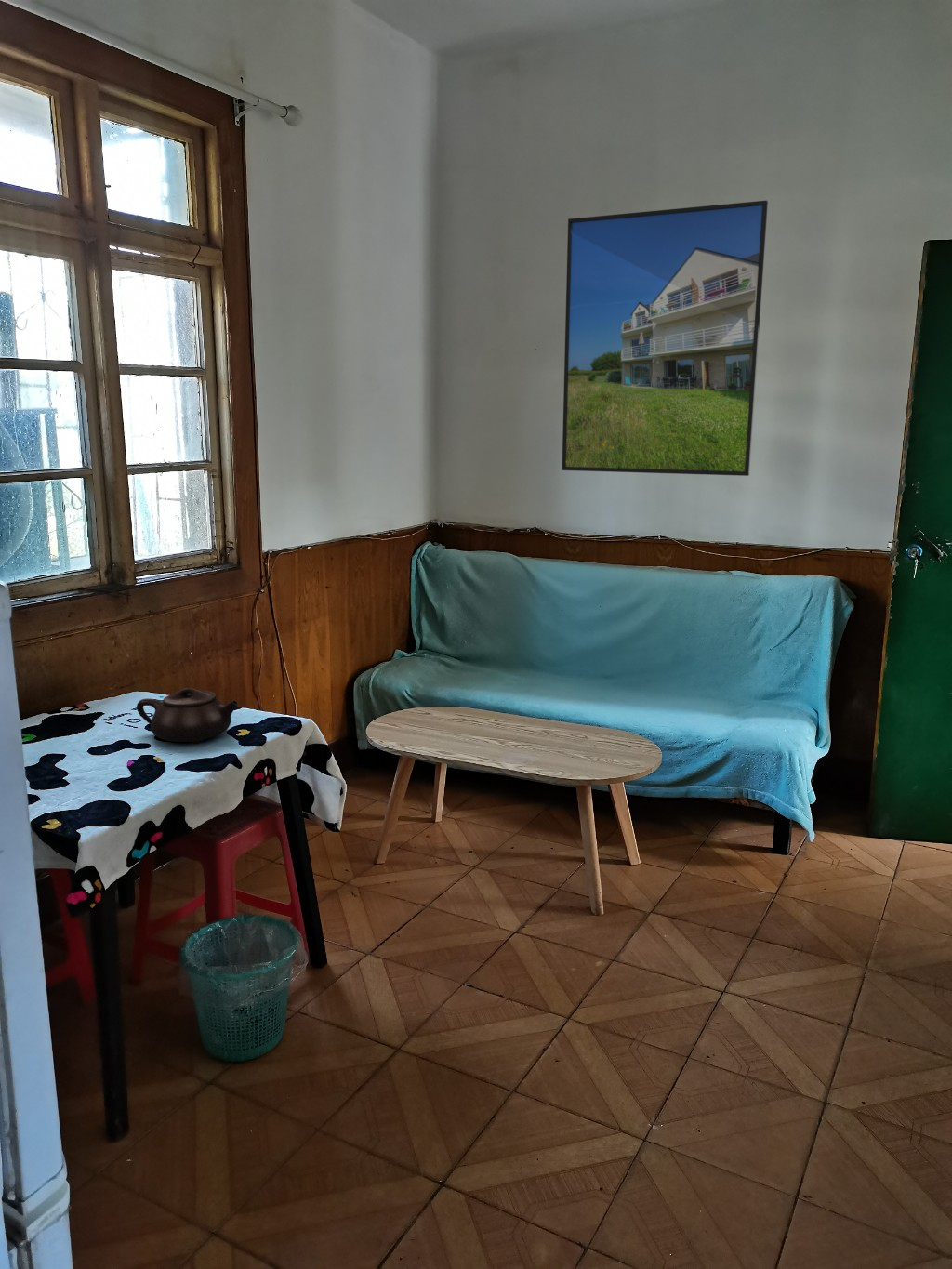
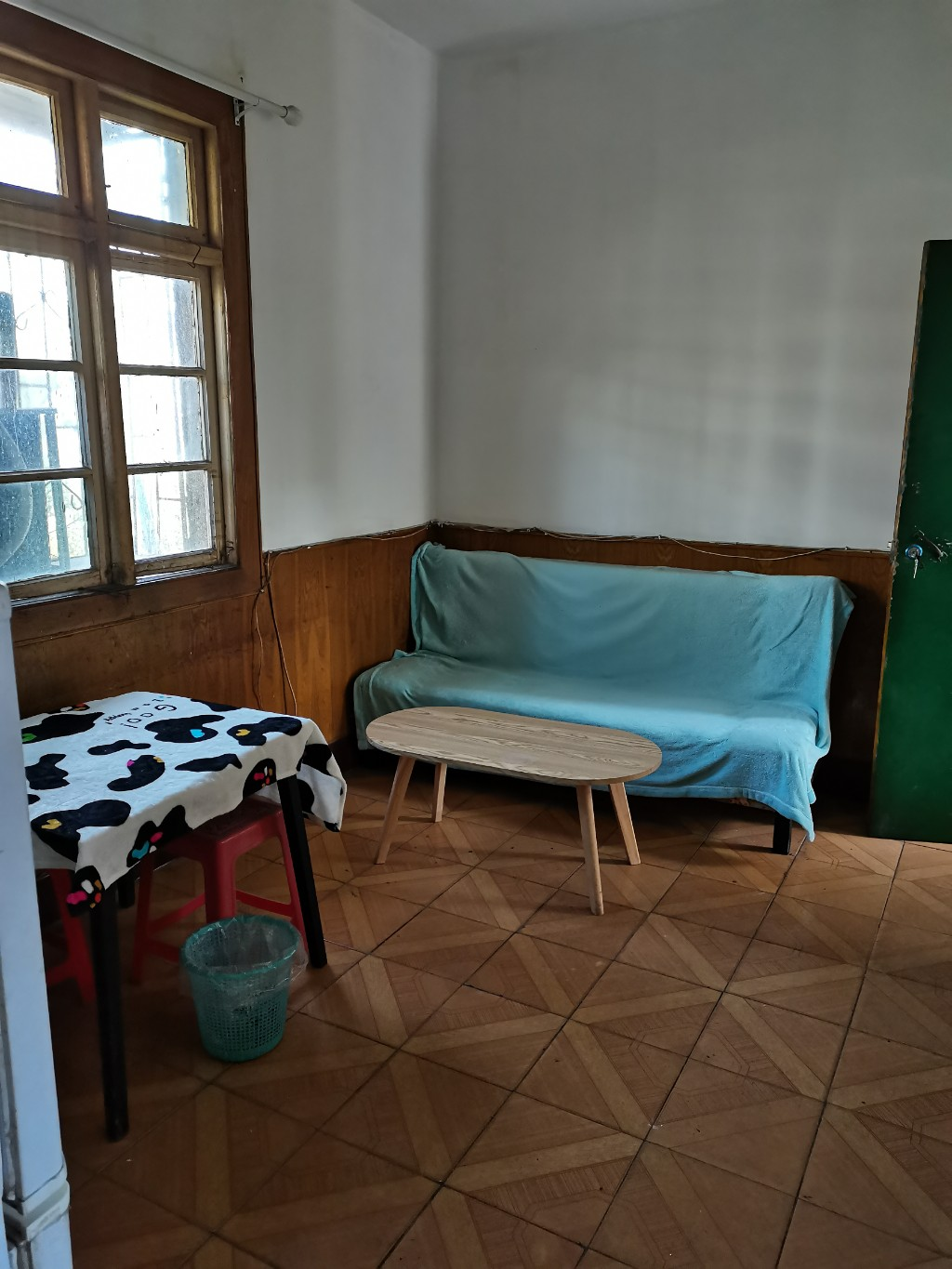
- teapot (189, 710)
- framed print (657, 345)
